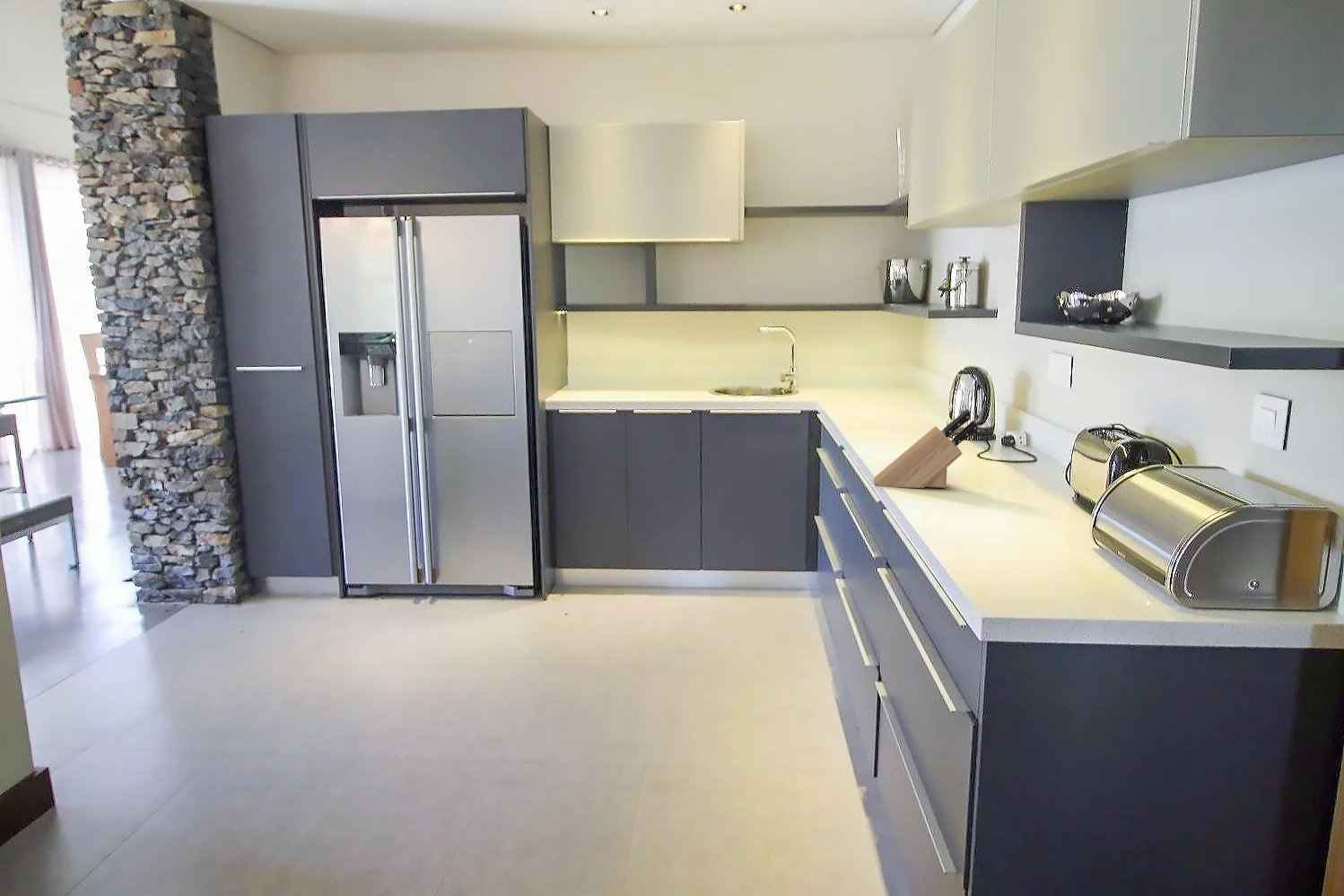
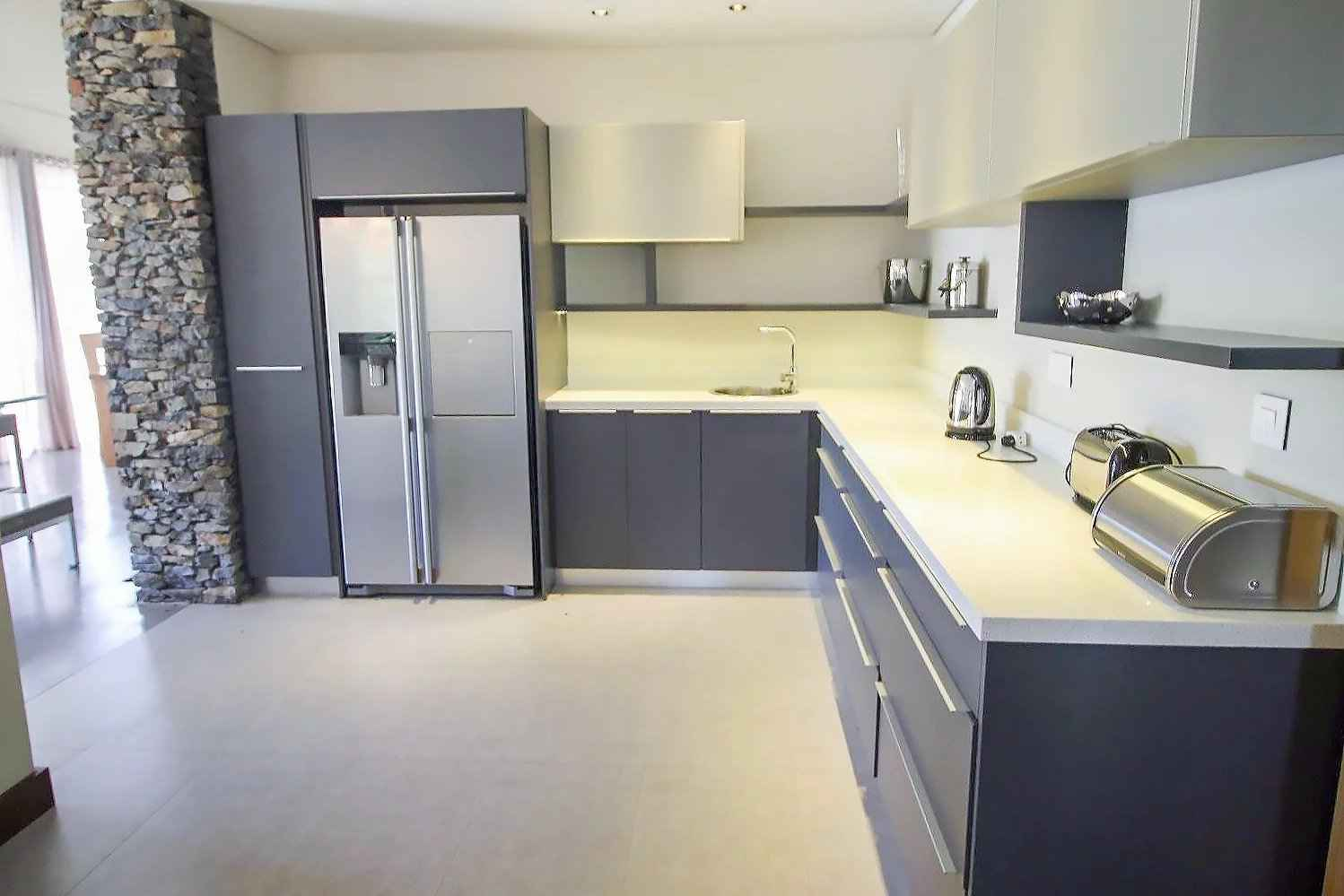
- knife block (925, 447)
